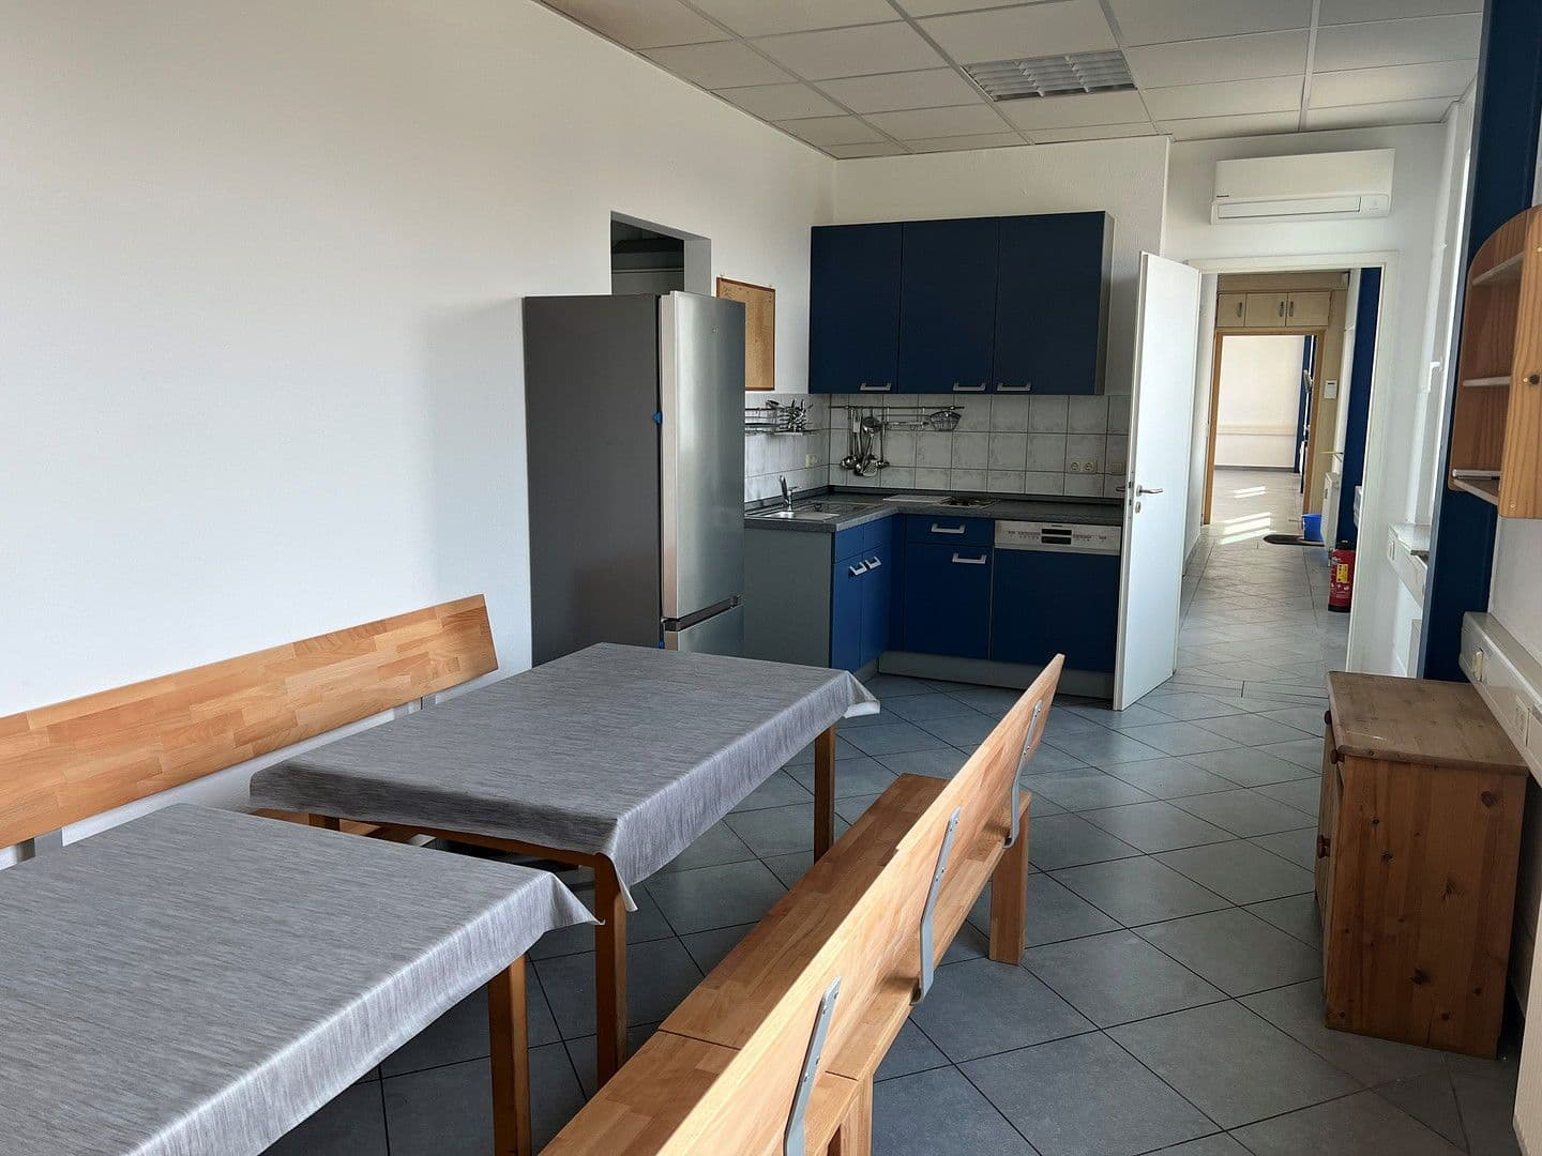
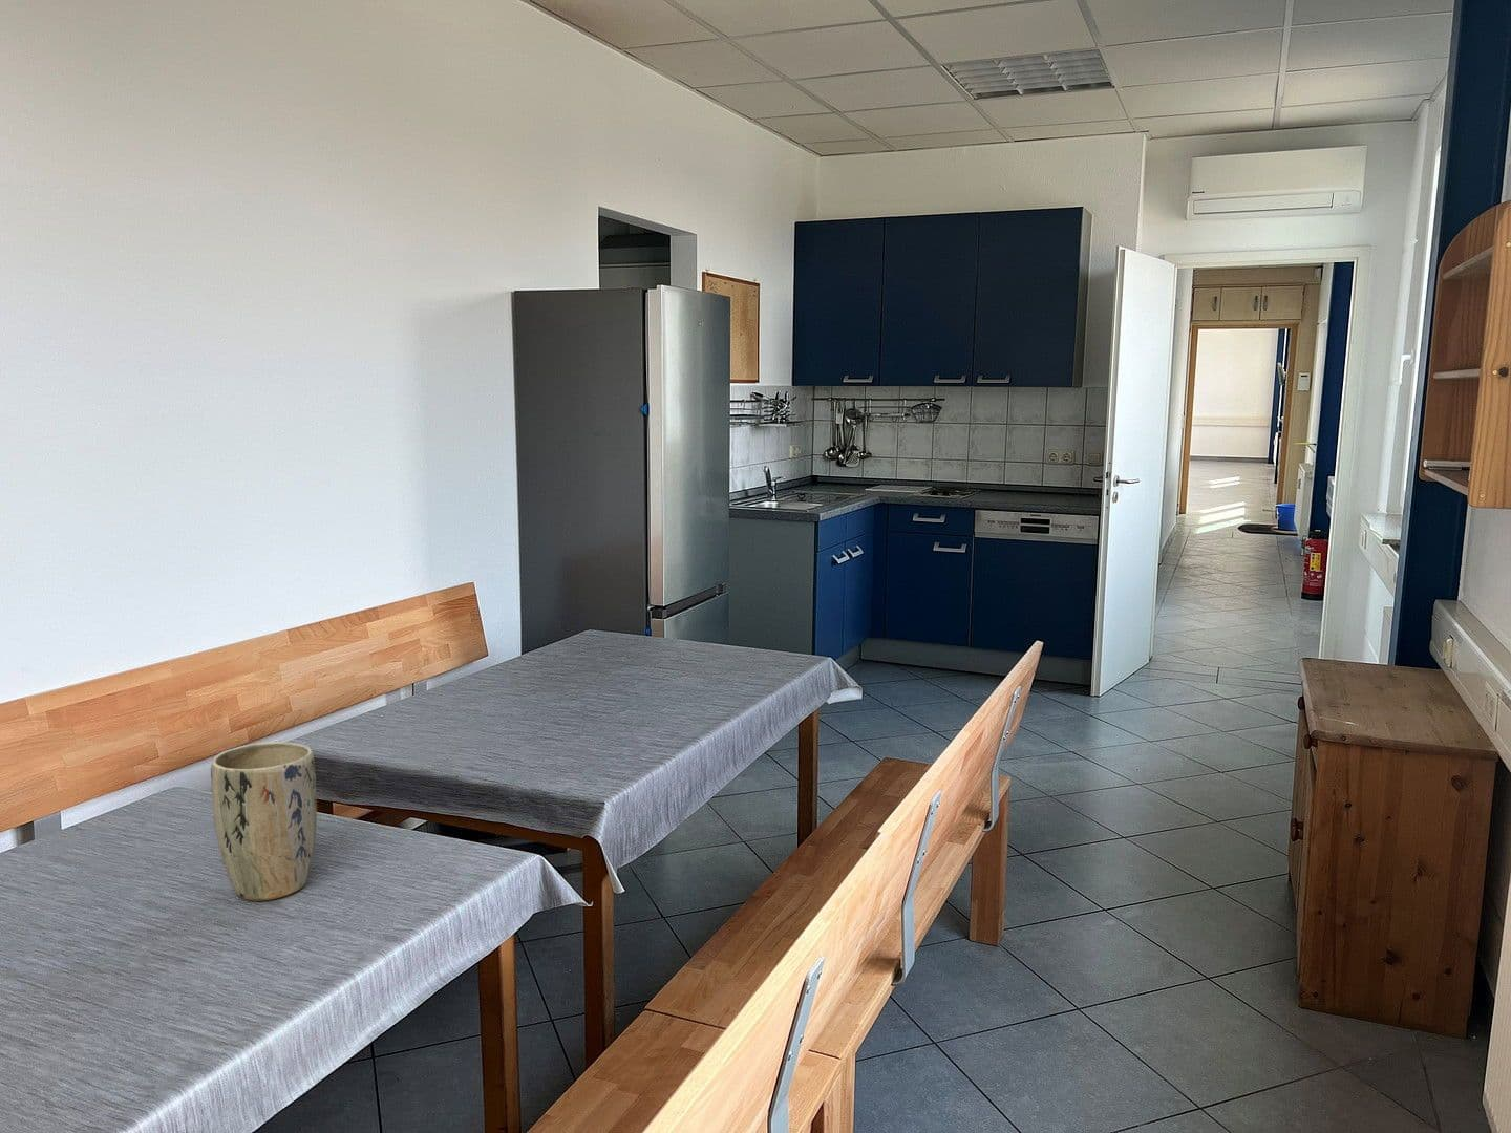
+ plant pot (265, 821)
